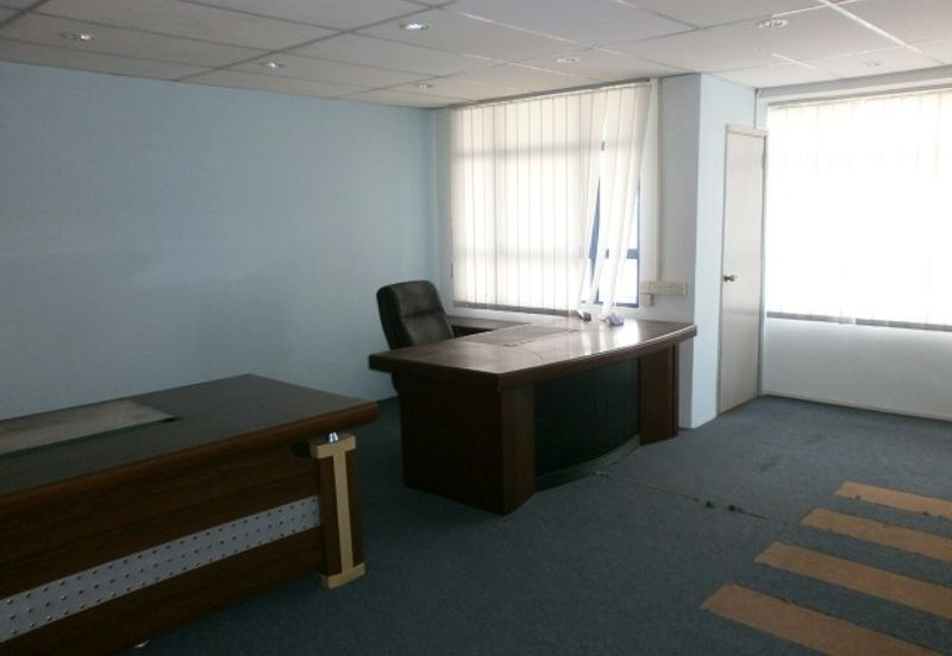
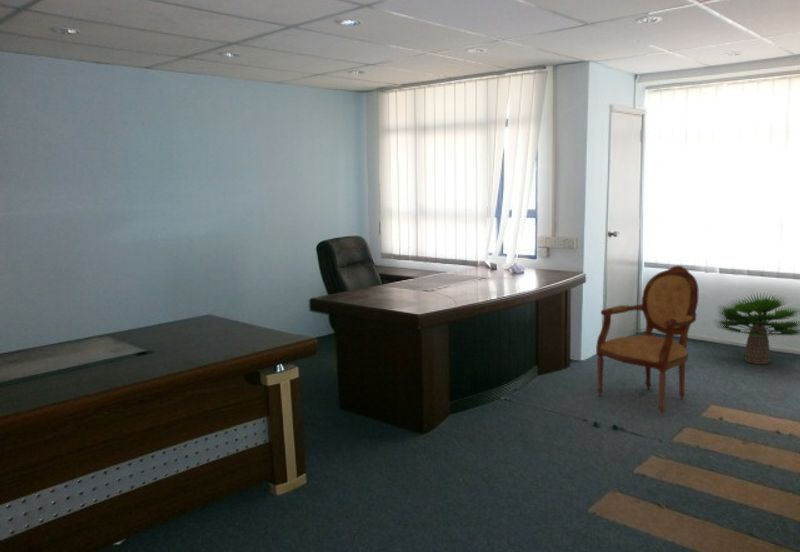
+ armchair (651, 334)
+ potted plant (758, 326)
